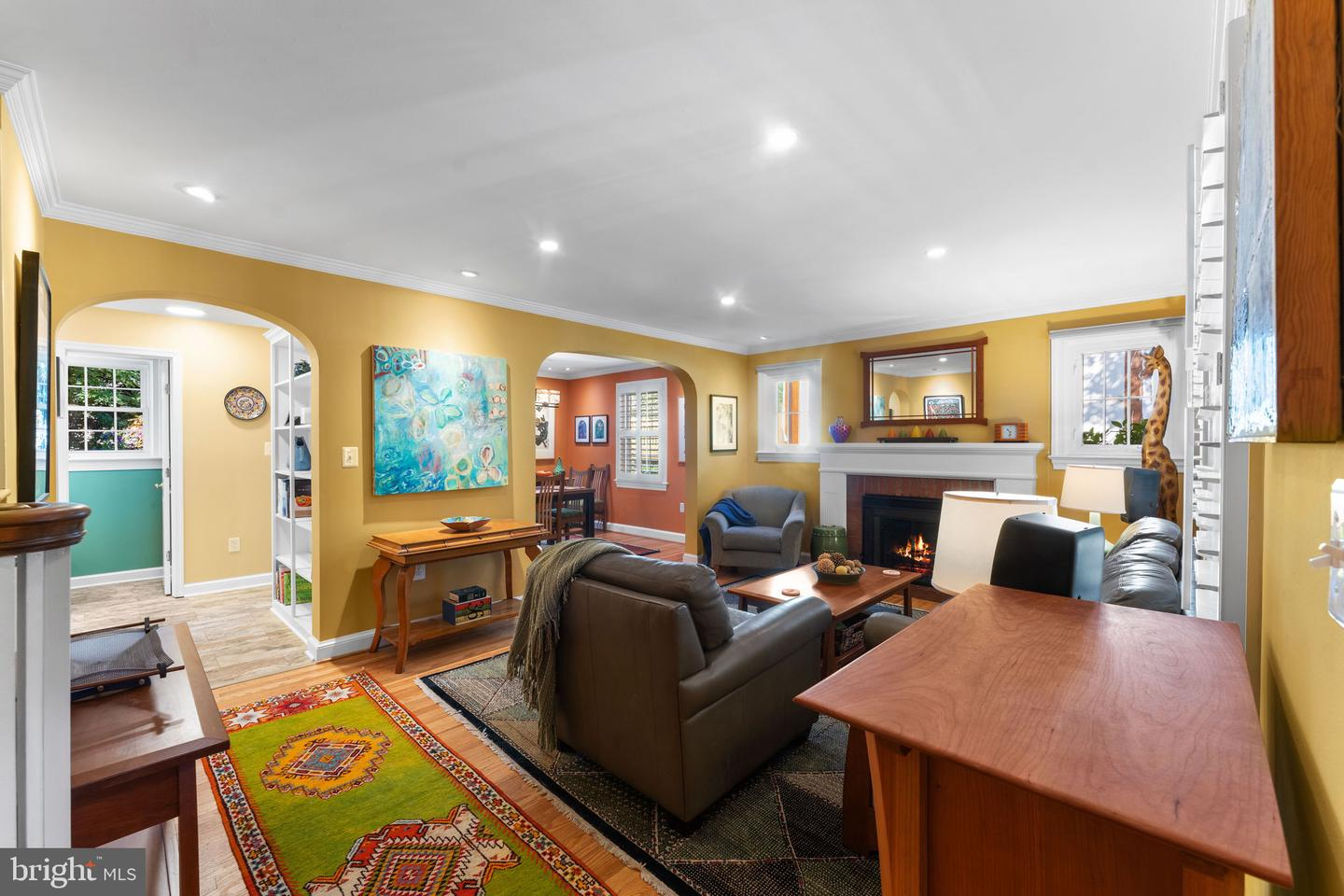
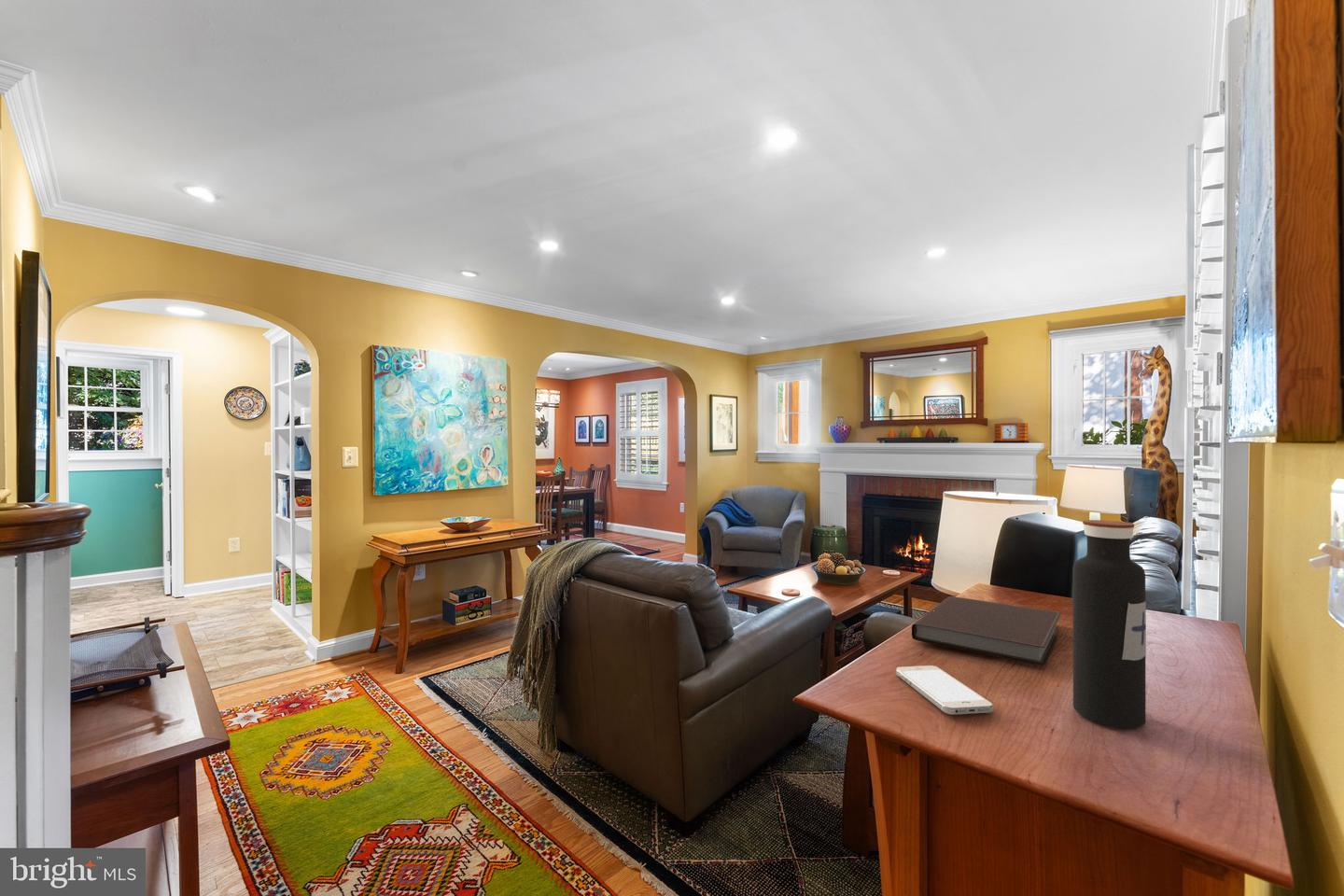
+ notebook (988, 625)
+ water bottle (1108, 618)
+ smartphone (940, 688)
